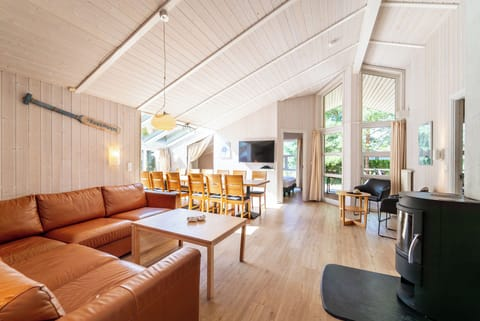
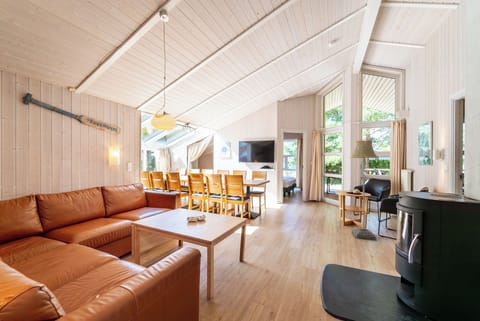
+ floor lamp (363, 188)
